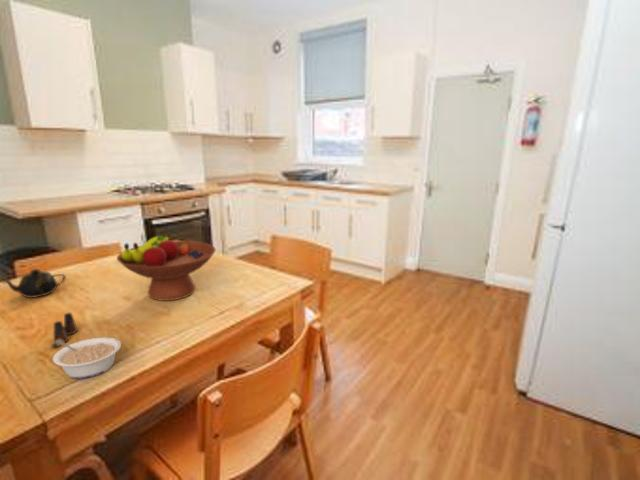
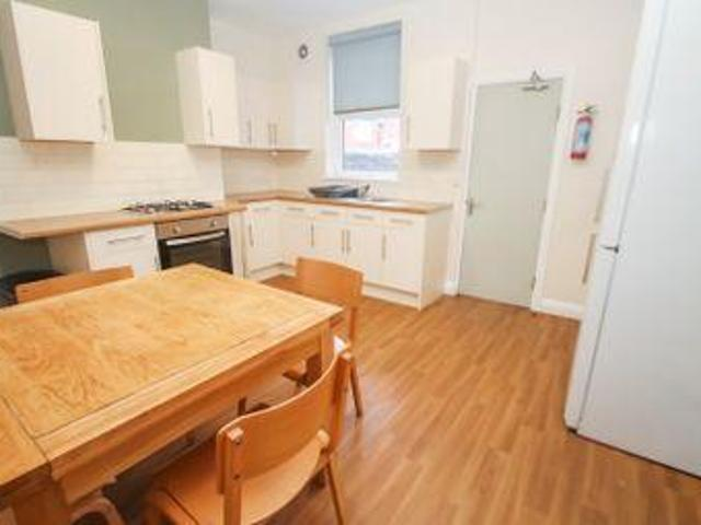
- teapot (35, 282)
- fruit bowl (169, 264)
- salt shaker (62, 329)
- legume (86, 357)
